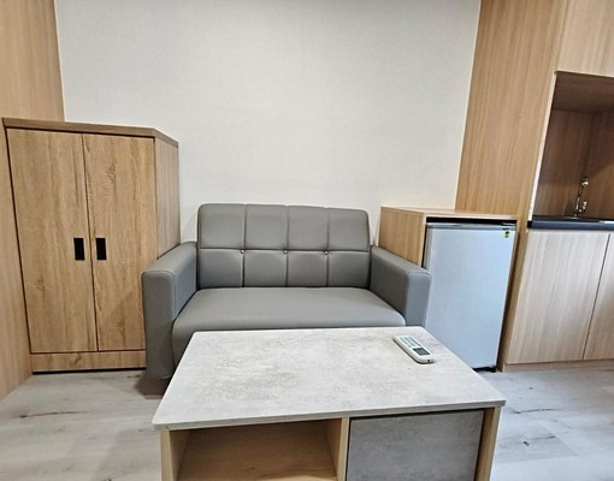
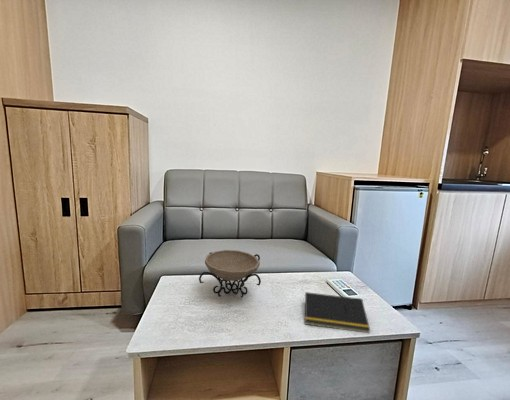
+ notepad (335, 311)
+ decorative bowl (232, 276)
